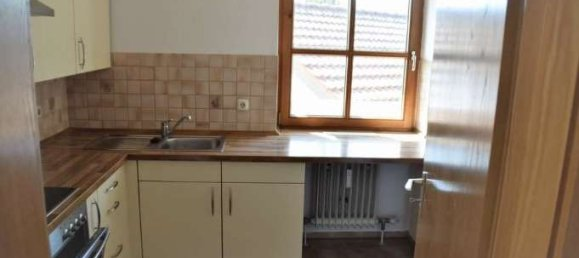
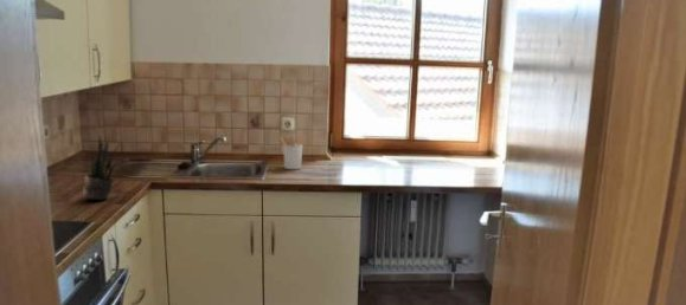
+ potted plant (101, 167)
+ utensil holder (290, 150)
